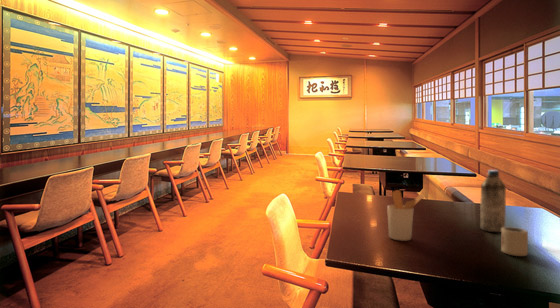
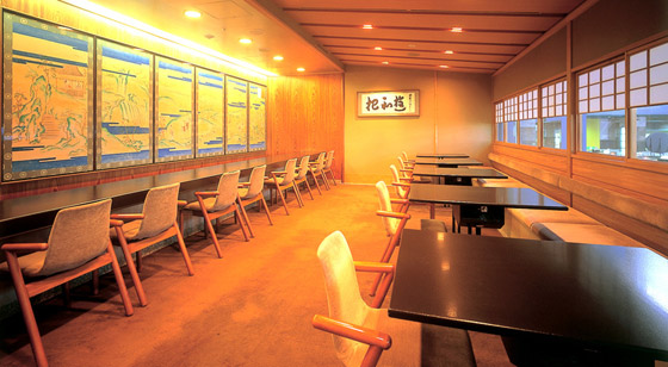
- water bottle (493, 200)
- cup (514, 240)
- utensil holder (406, 214)
